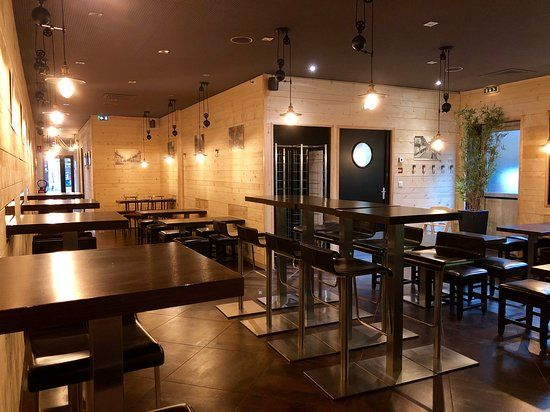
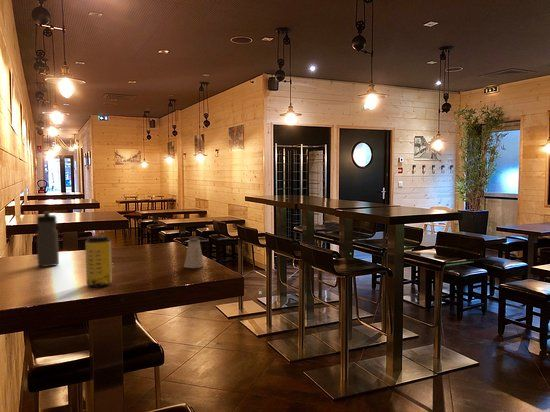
+ water bottle (47, 238)
+ beverage can (98, 261)
+ saltshaker (194, 252)
